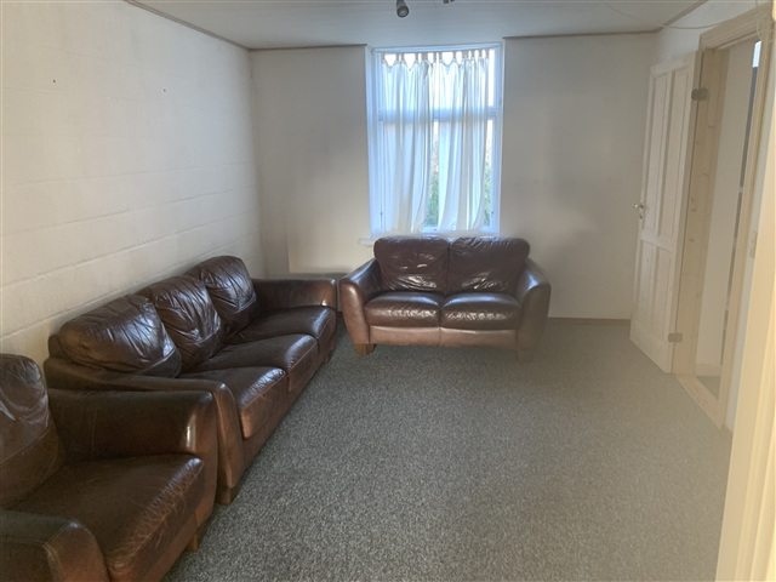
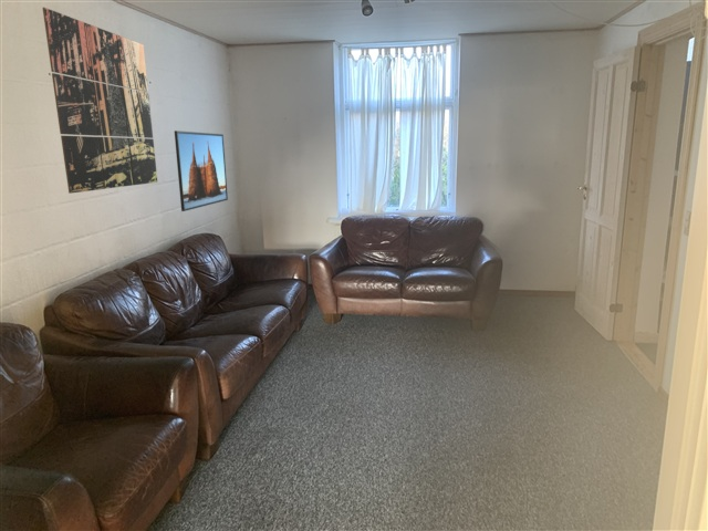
+ wall art (110, 111)
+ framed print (204, 169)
